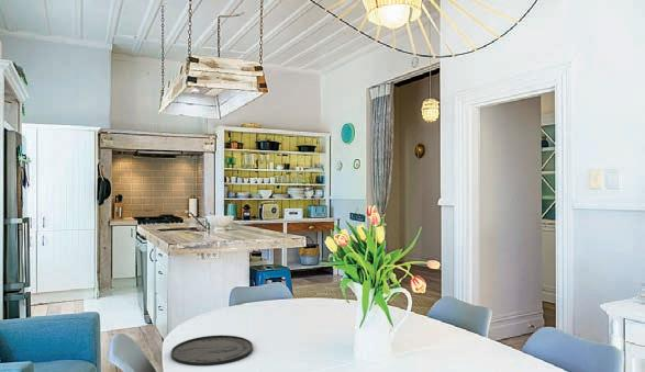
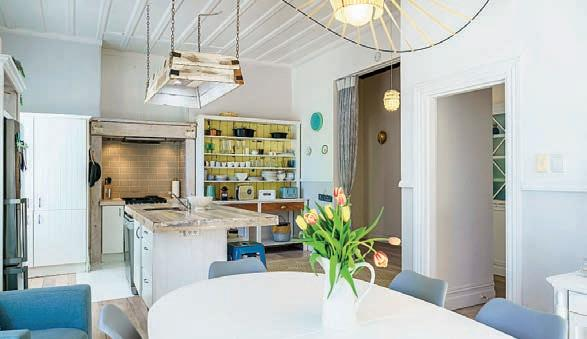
- plate (212, 349)
